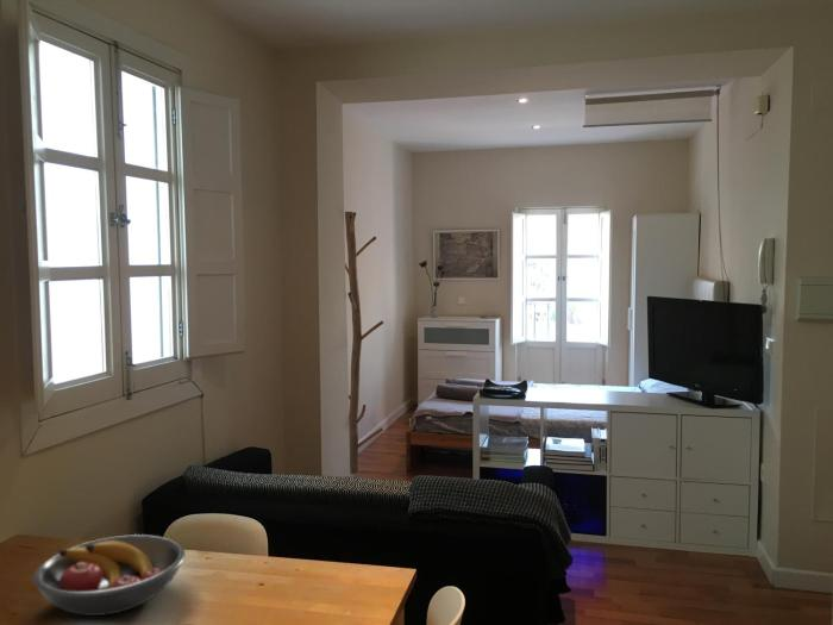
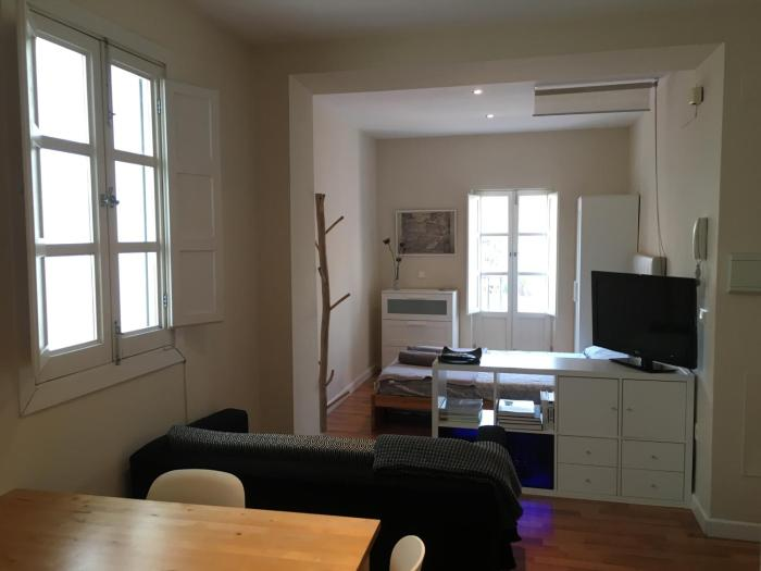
- fruit bowl (112, 575)
